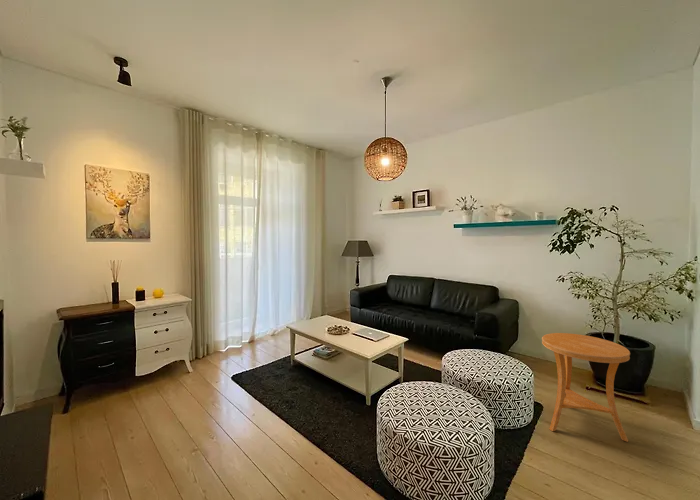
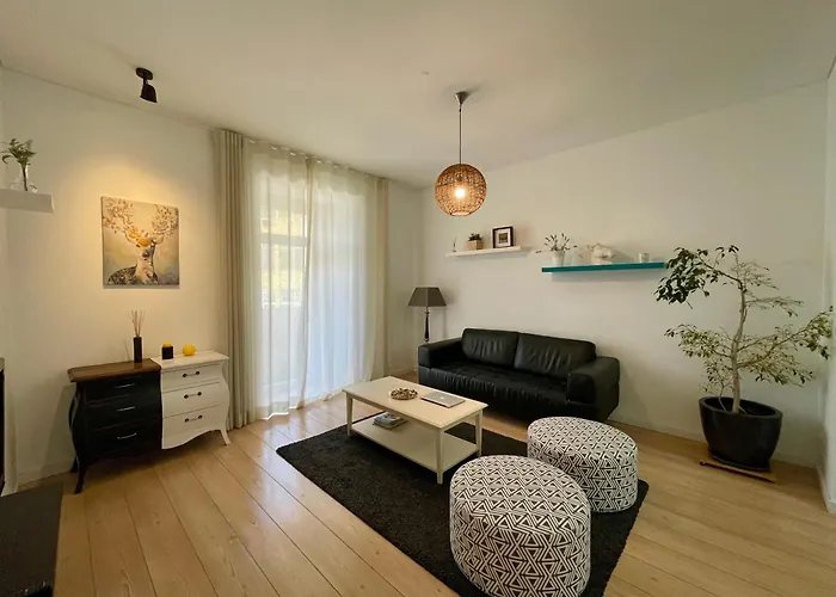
- side table (575, 392)
